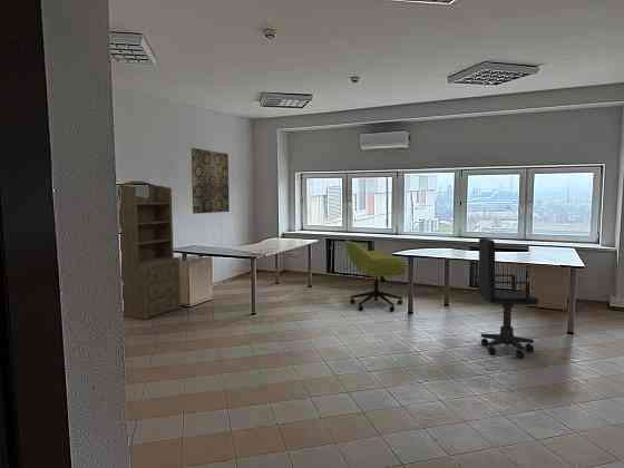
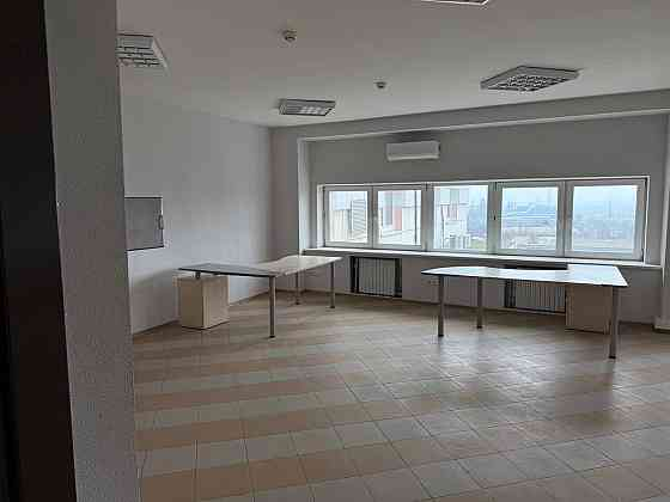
- office chair (507, 294)
- office chair (376, 273)
- wall art (211, 182)
- shelving unit (152, 246)
